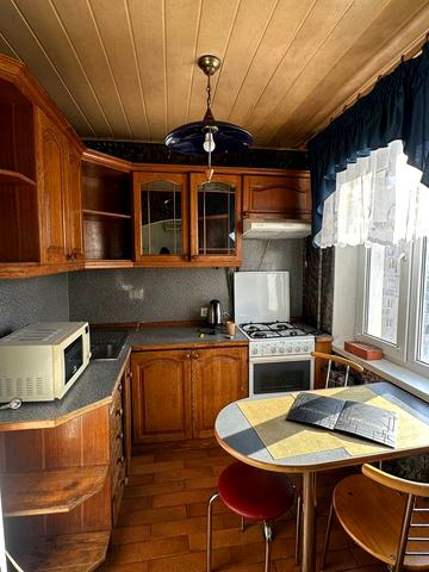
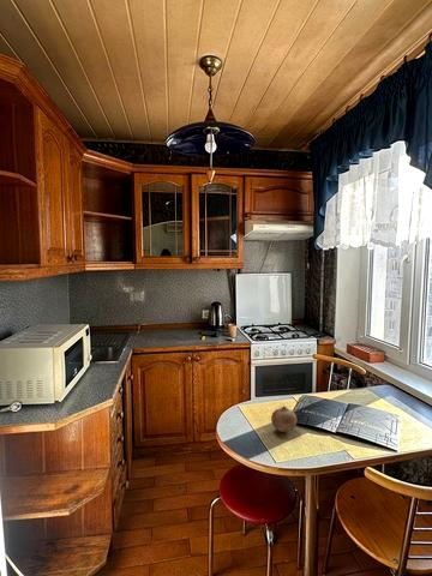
+ fruit (283, 418)
